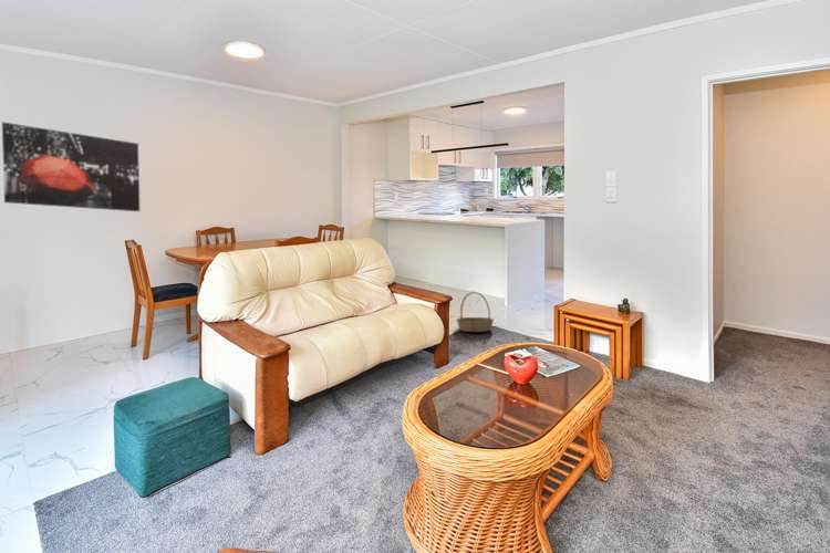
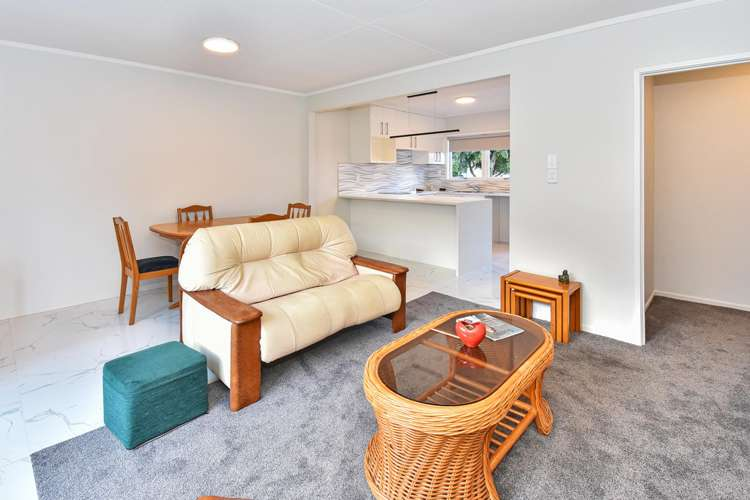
- basket (475, 317)
- wall art (76, 170)
